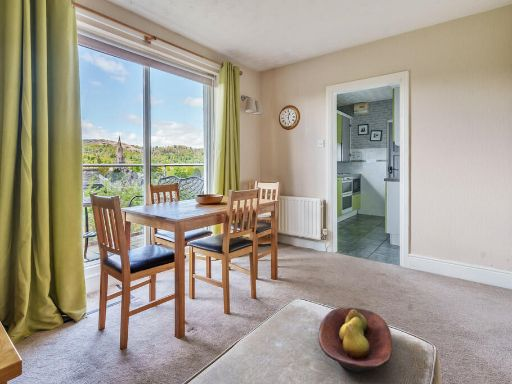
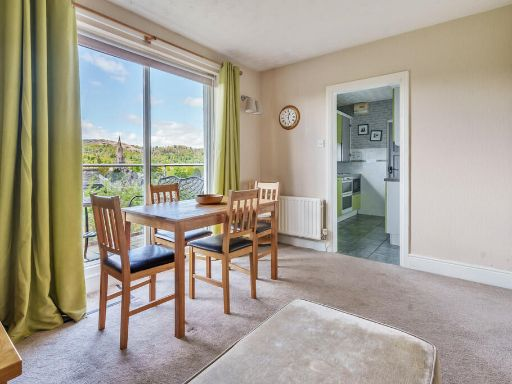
- fruit bowl (354, 332)
